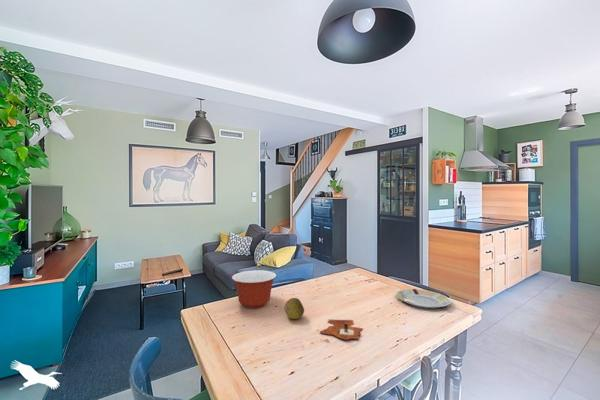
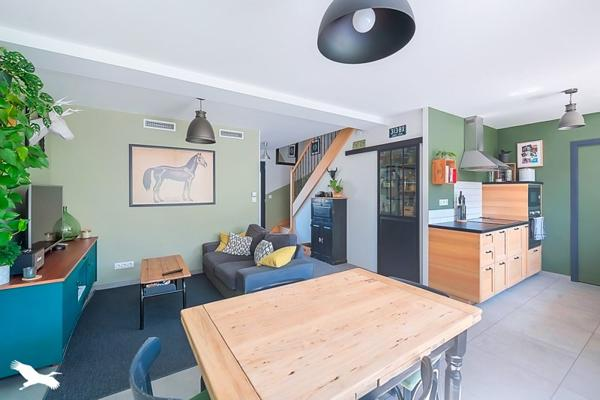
- plate (422, 299)
- mixing bowl (254, 289)
- fruit (294, 308)
- candle (341, 326)
